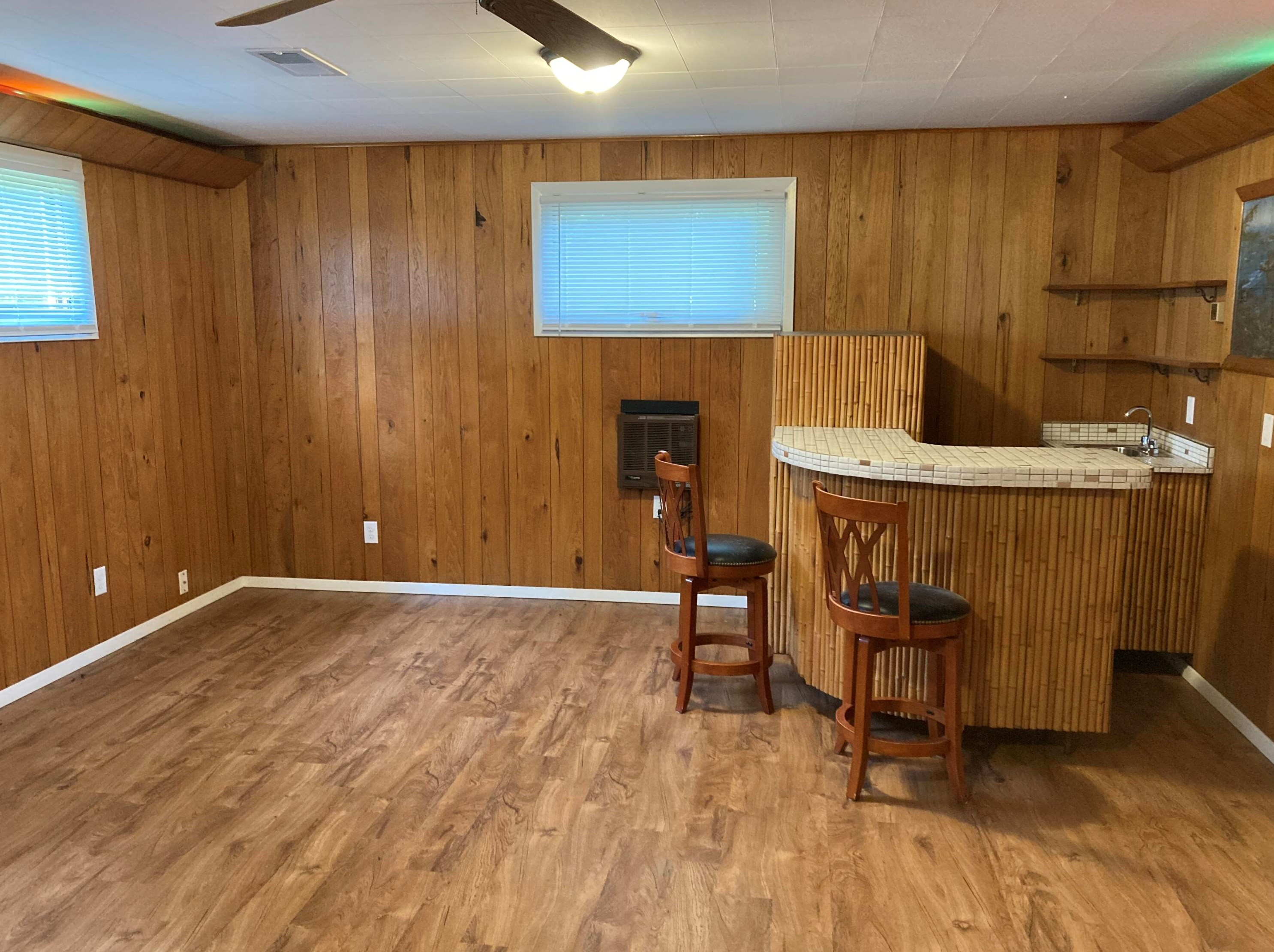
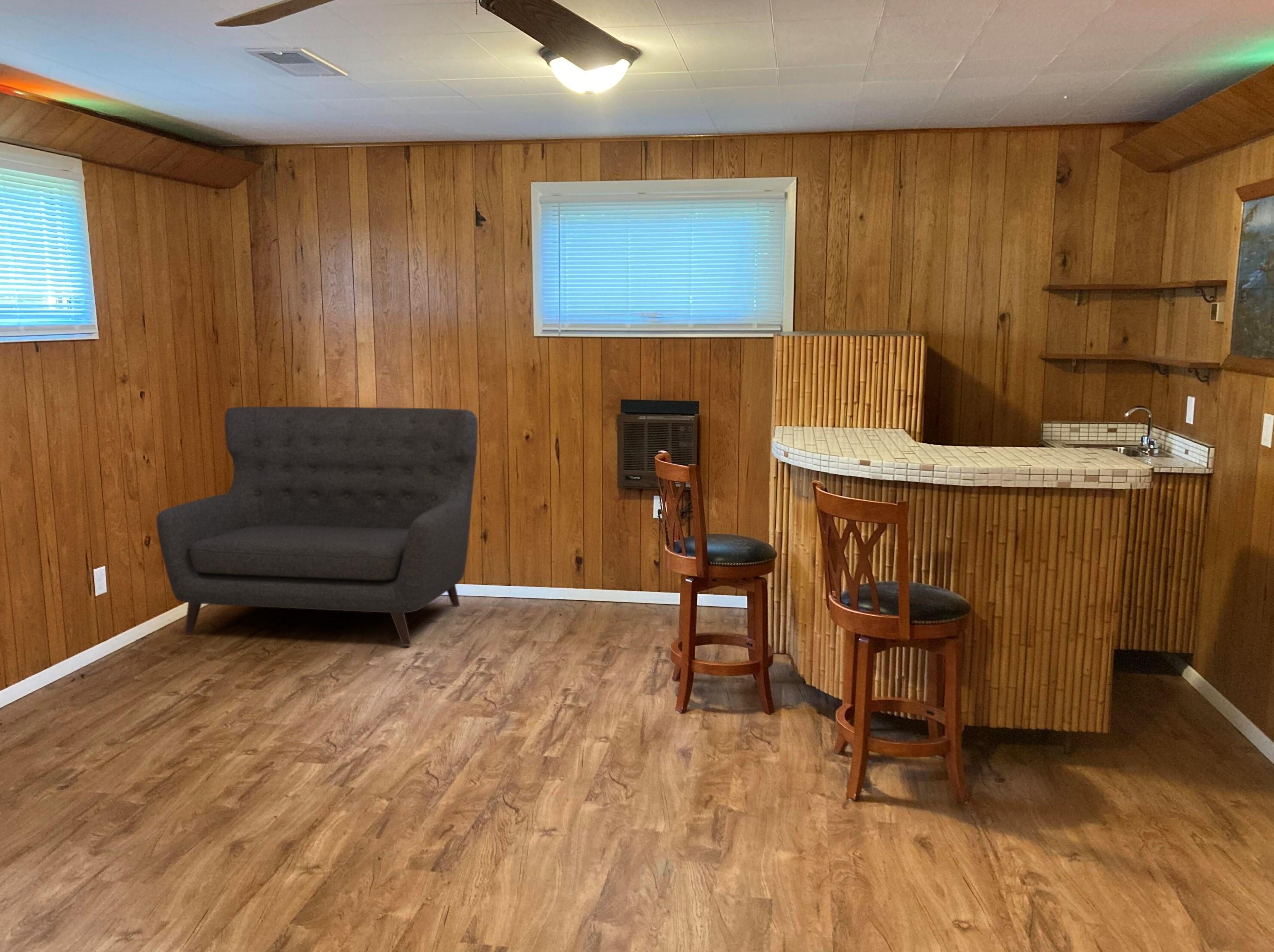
+ sofa (330, 515)
